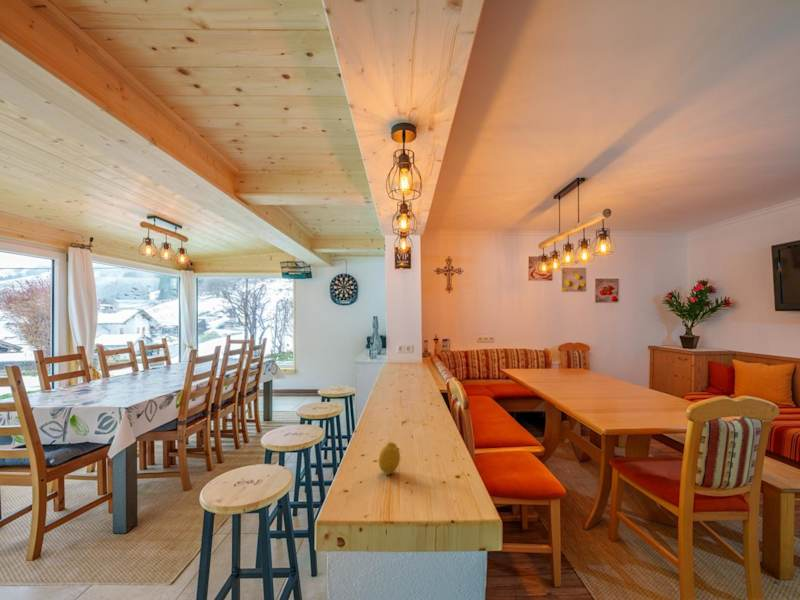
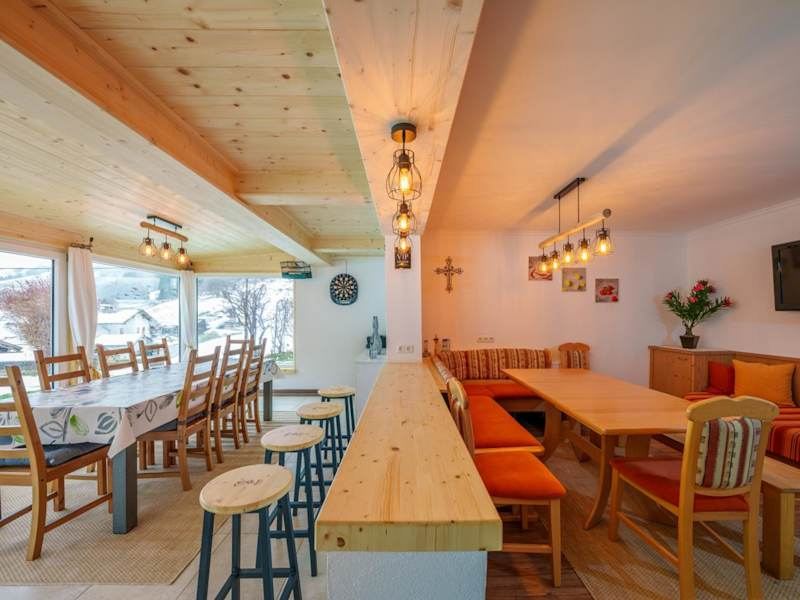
- fruit (389, 457)
